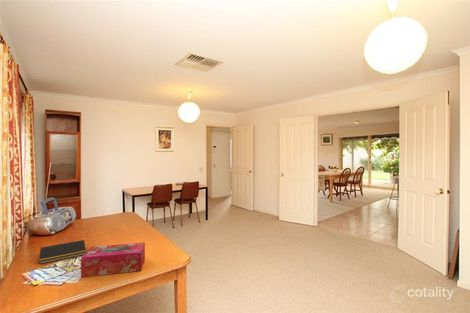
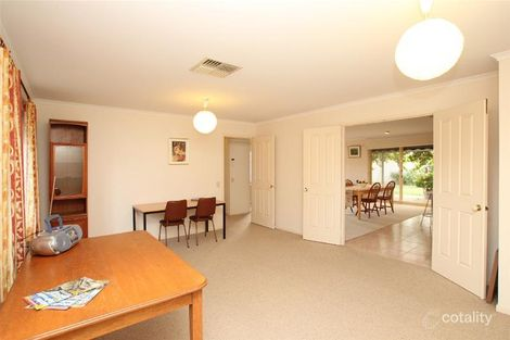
- notepad (63, 250)
- tissue box (115, 258)
